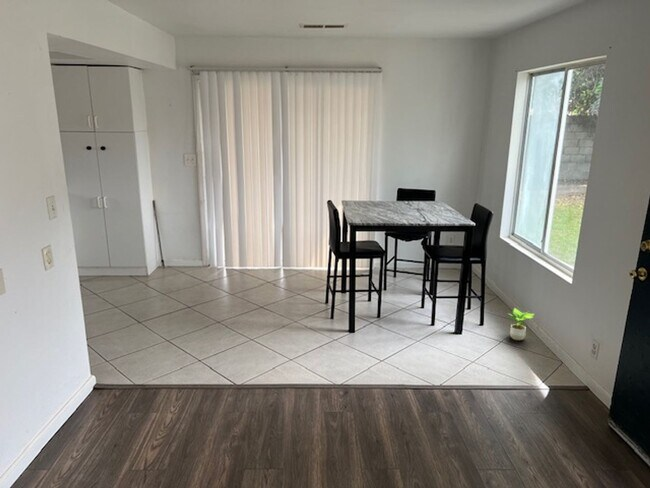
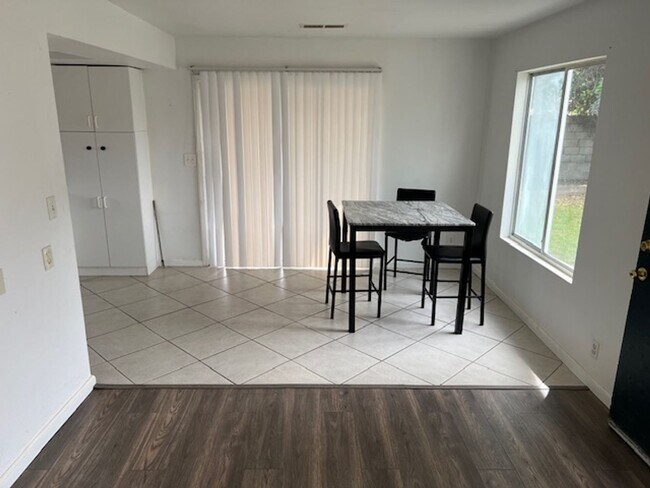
- potted plant (521, 323)
